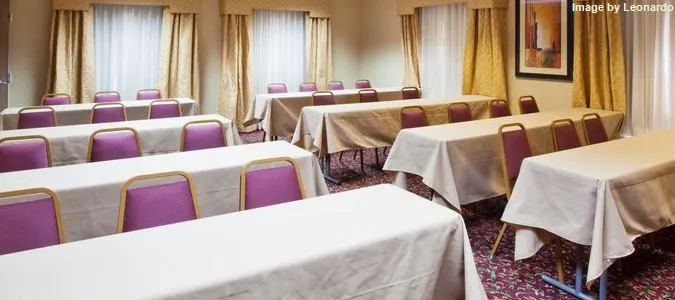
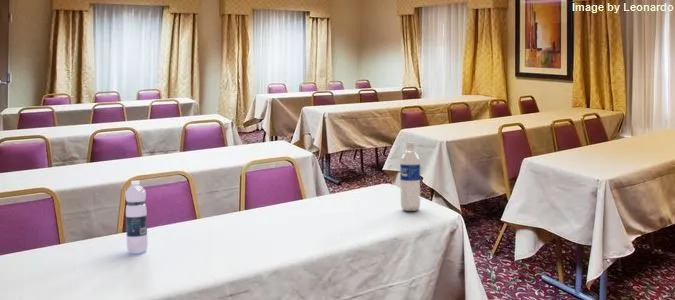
+ water bottle (410, 176)
+ water bottle (136, 216)
